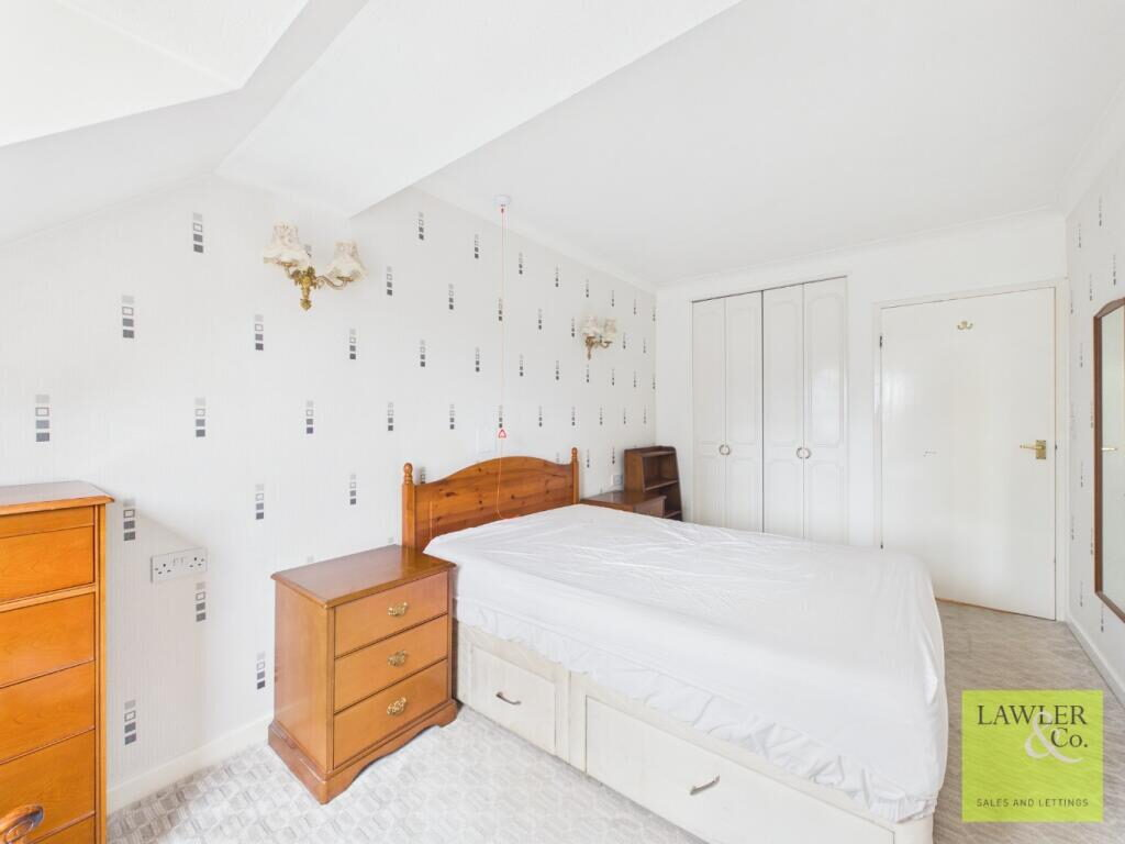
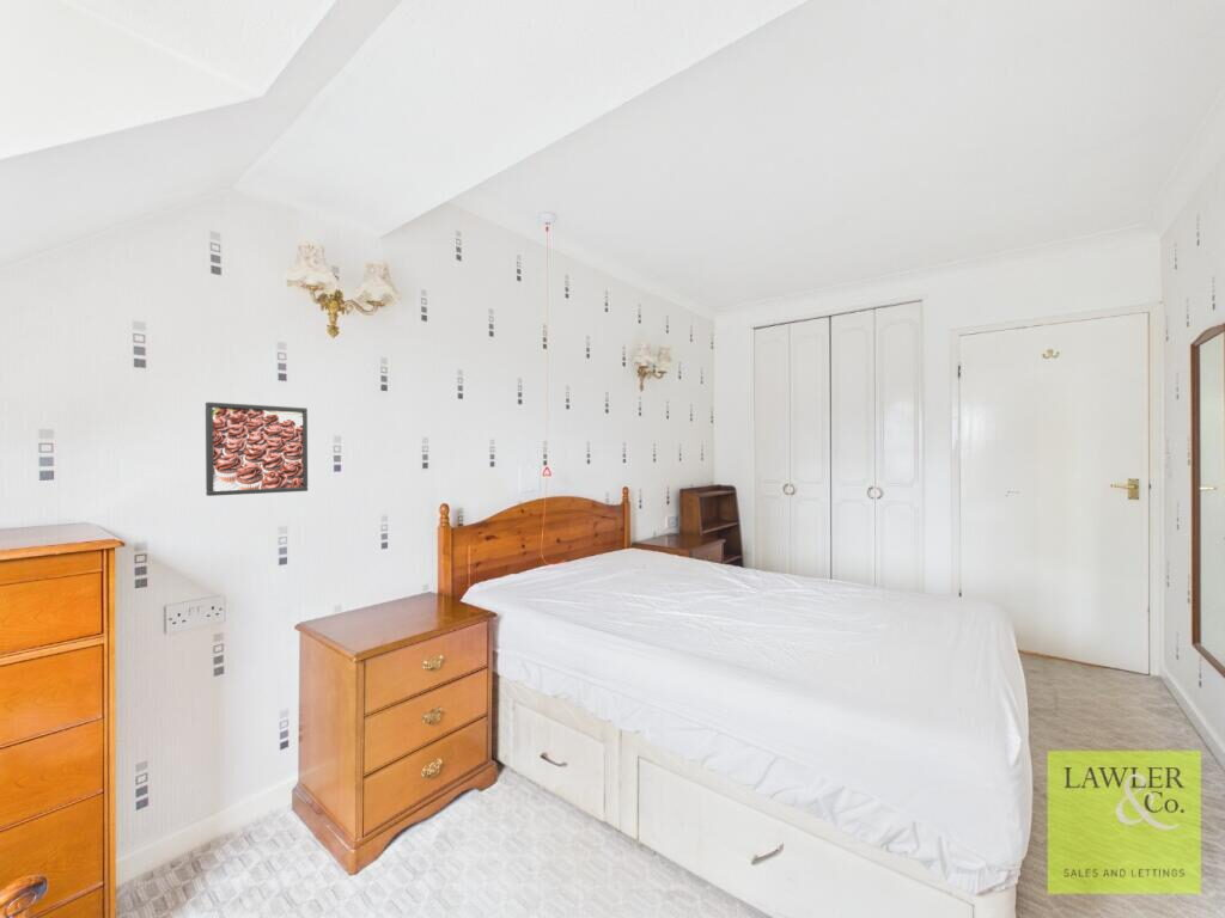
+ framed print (260, 448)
